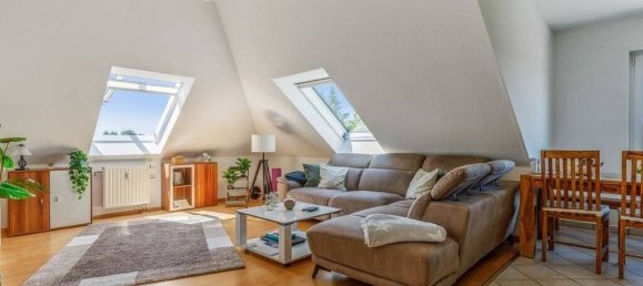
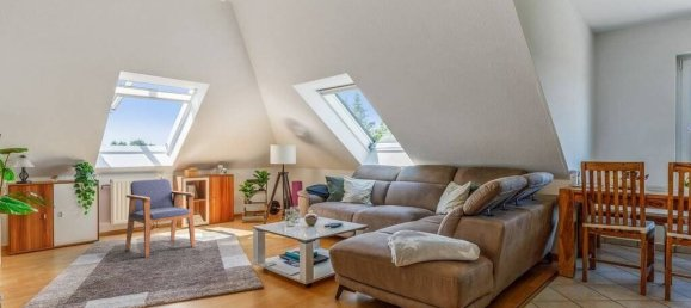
+ armchair (160, 214)
